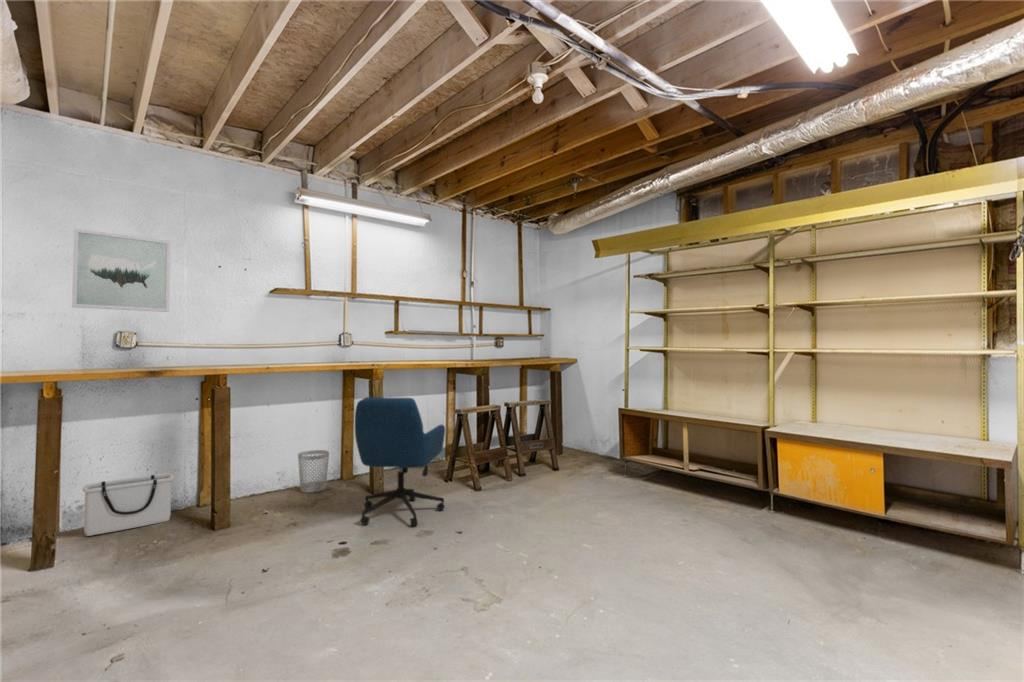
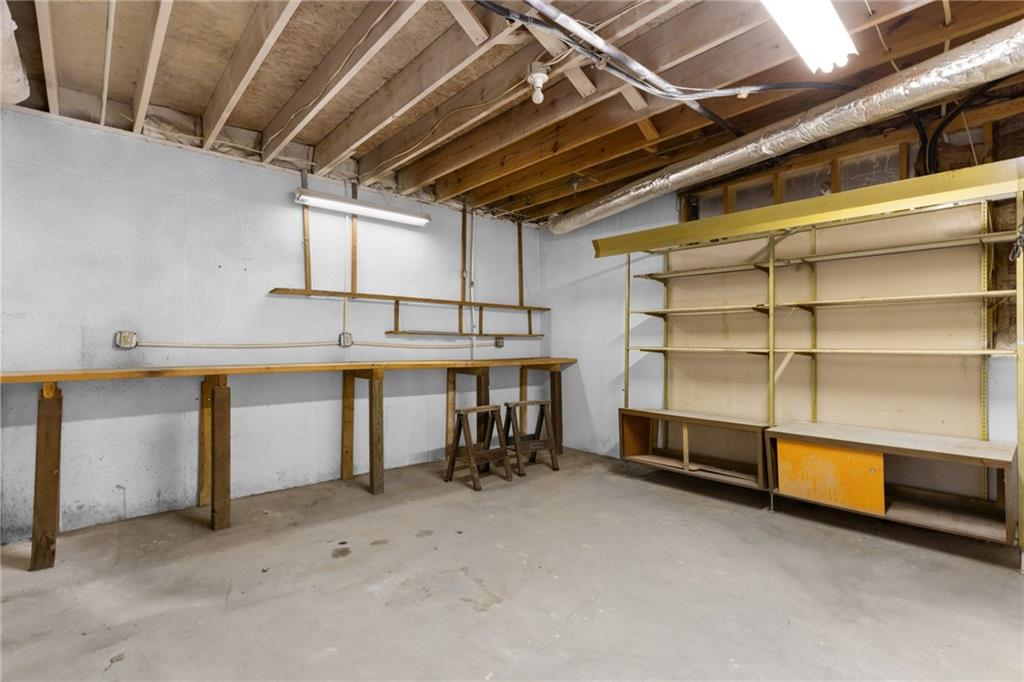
- wall art (123, 272)
- wastebasket (313, 471)
- office chair (400, 454)
- storage bin (129, 503)
